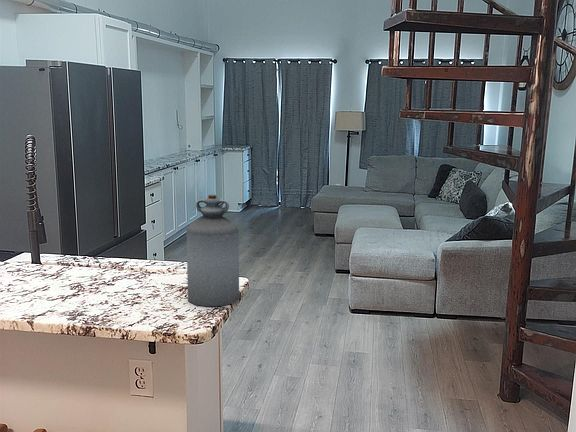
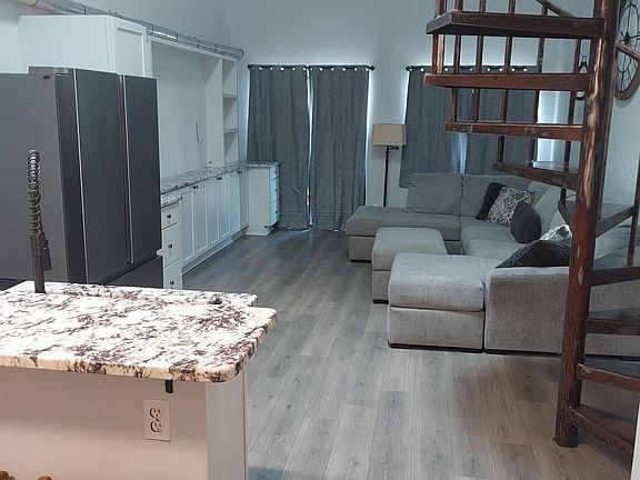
- bottle (212, 247)
